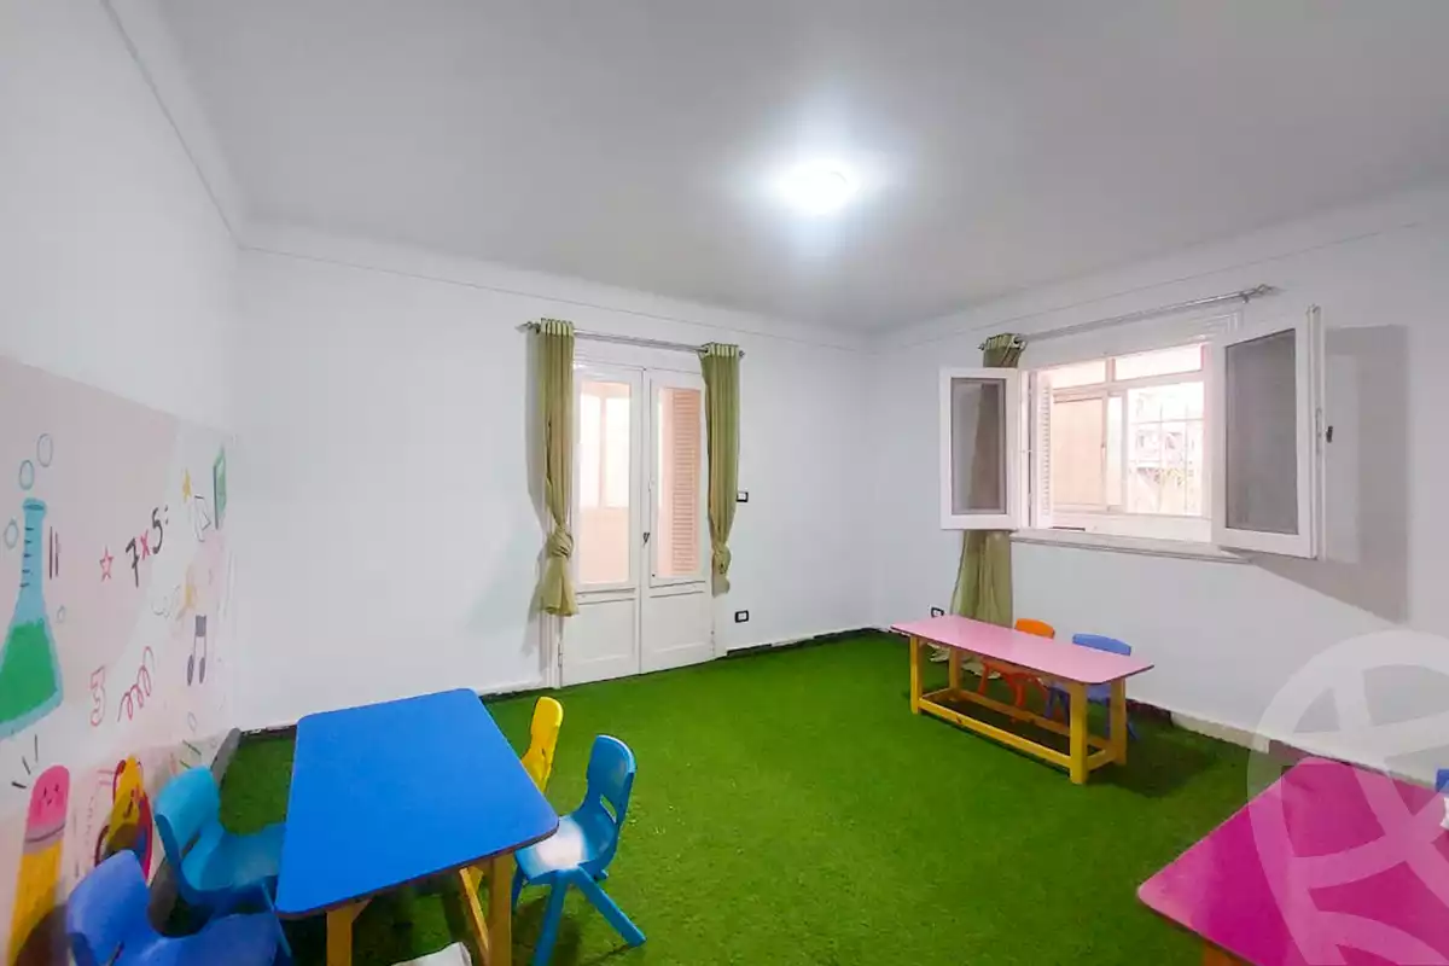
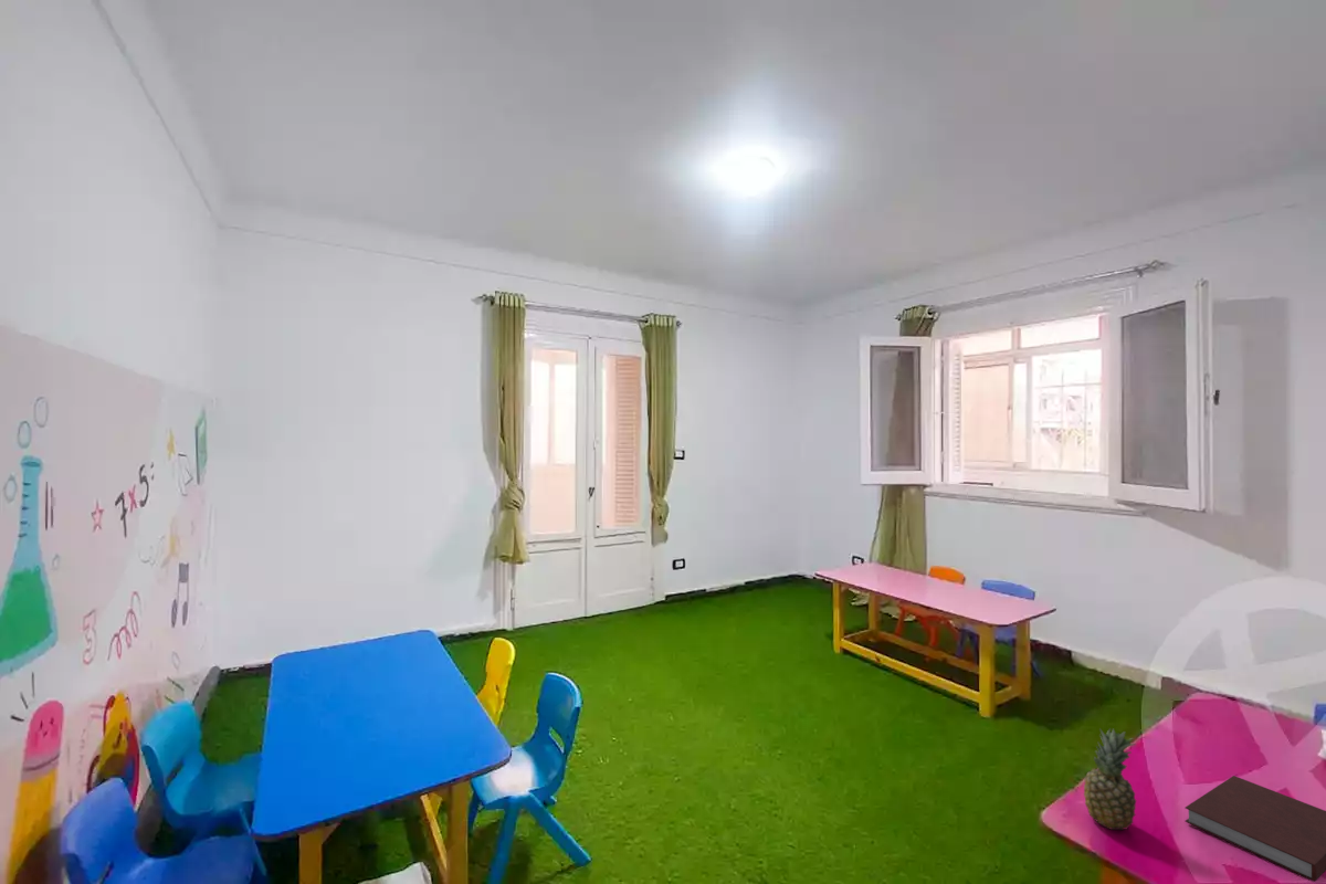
+ notebook (1270, 822)
+ fruit (1109, 775)
